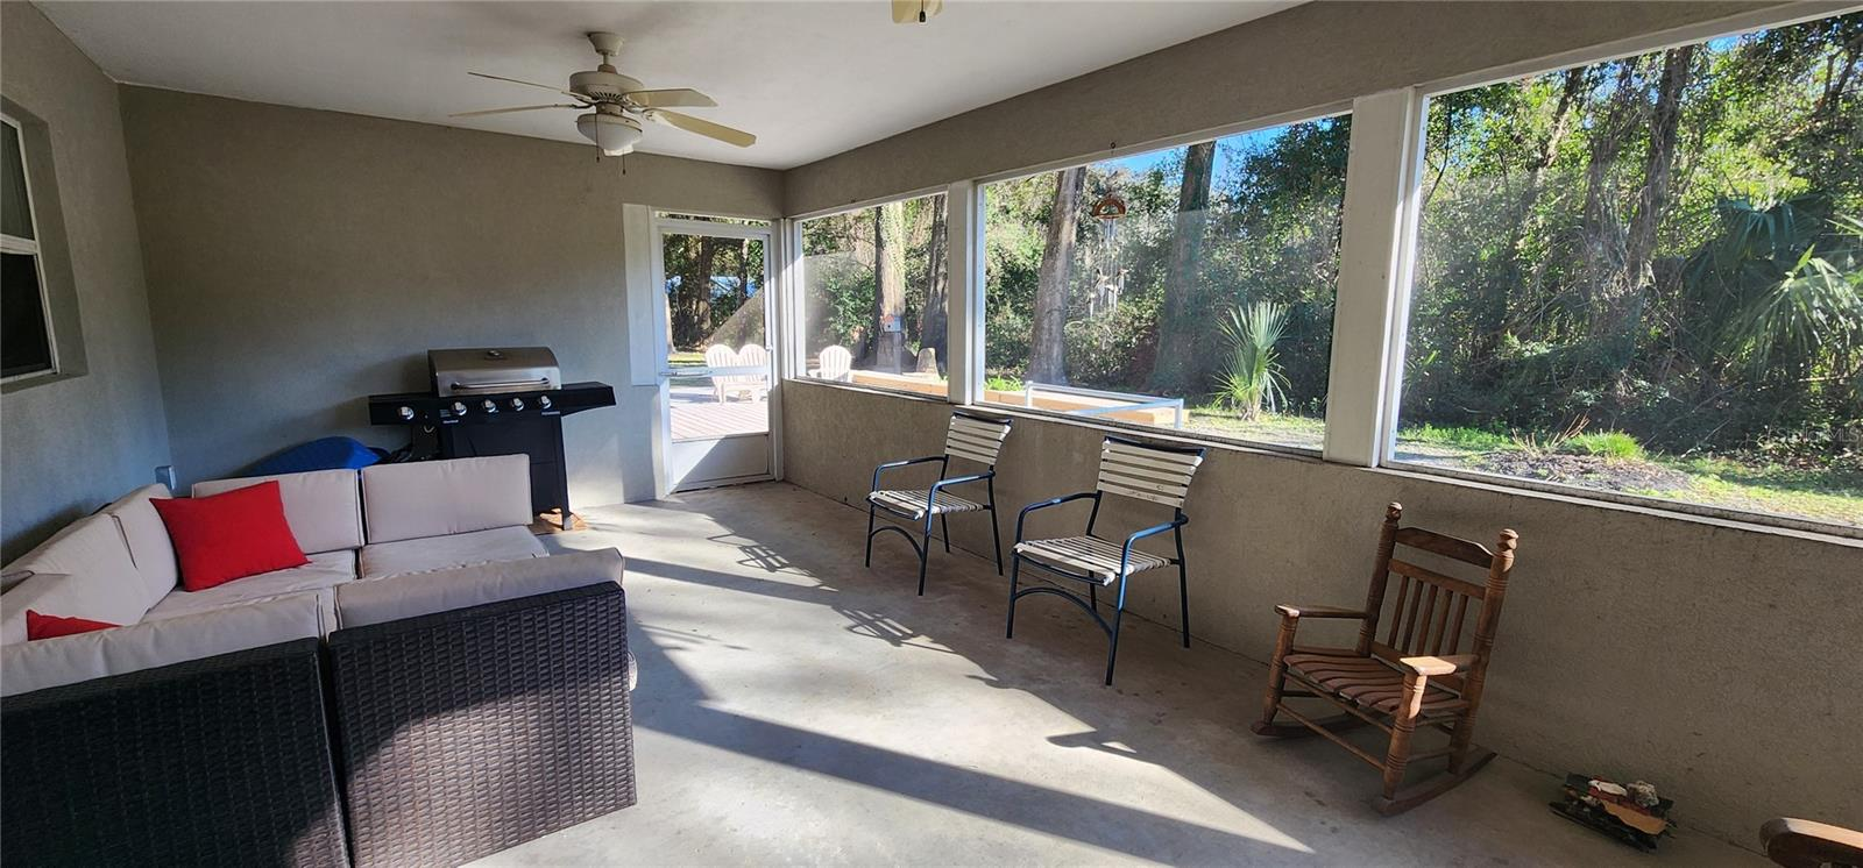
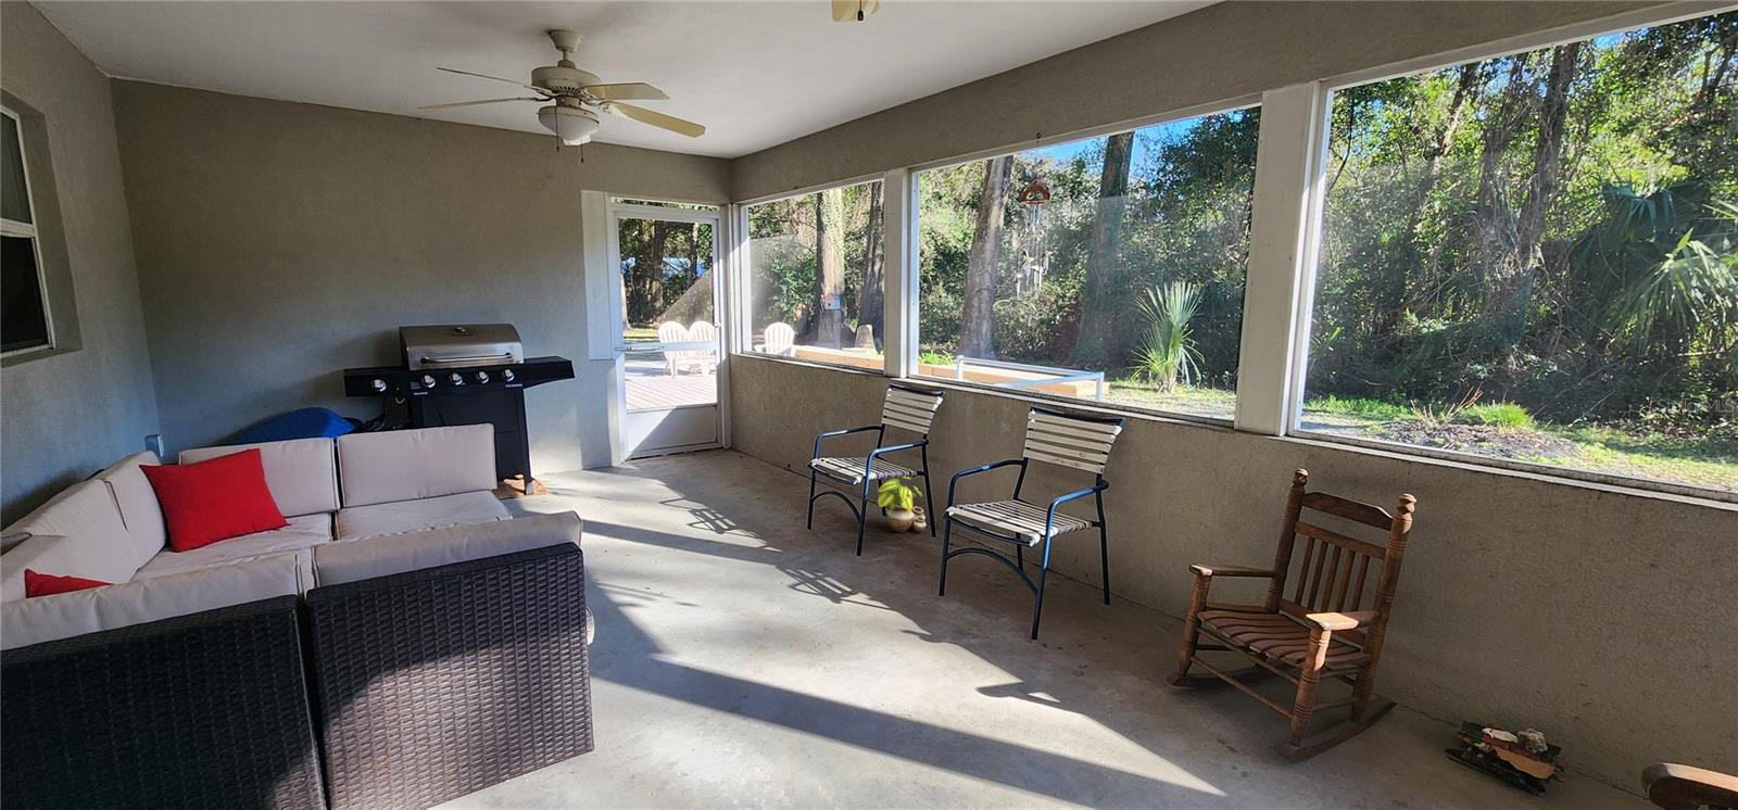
+ potted plant (903, 504)
